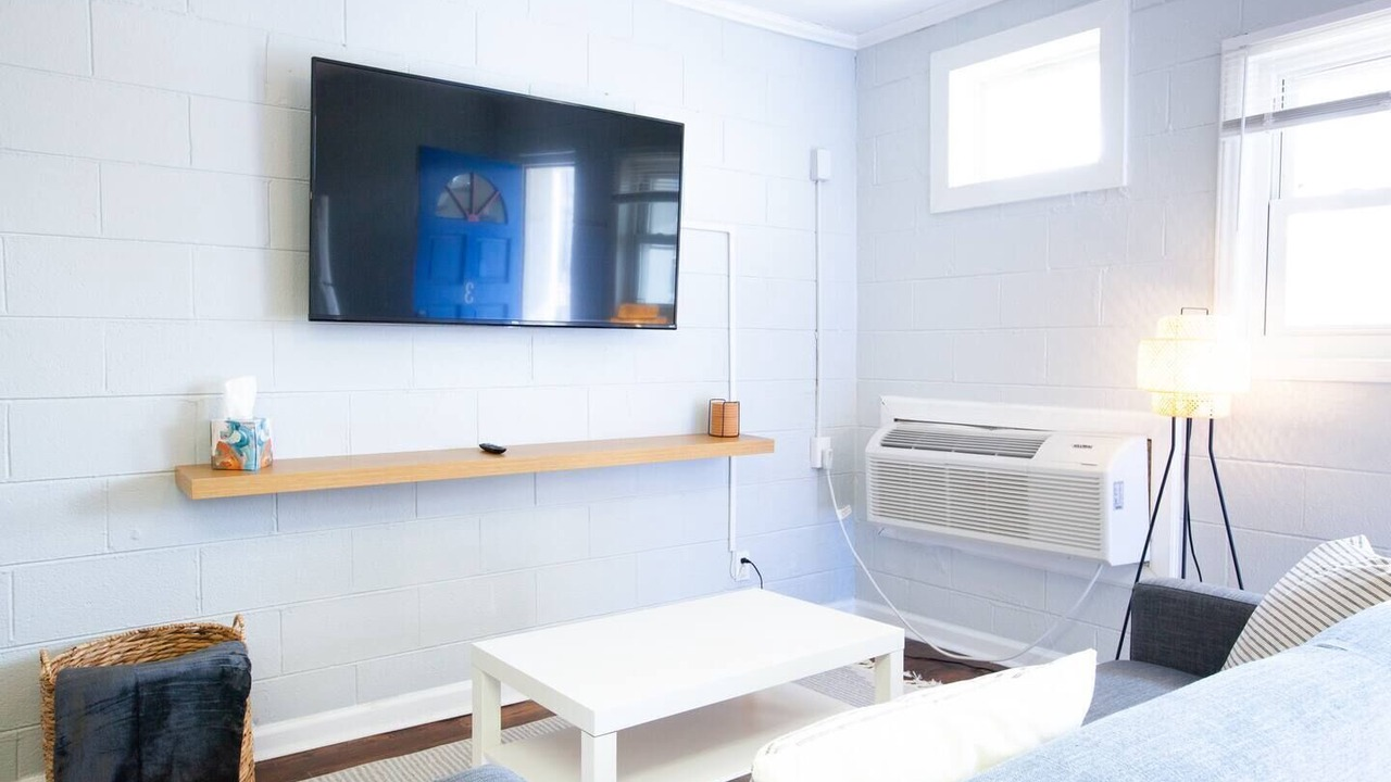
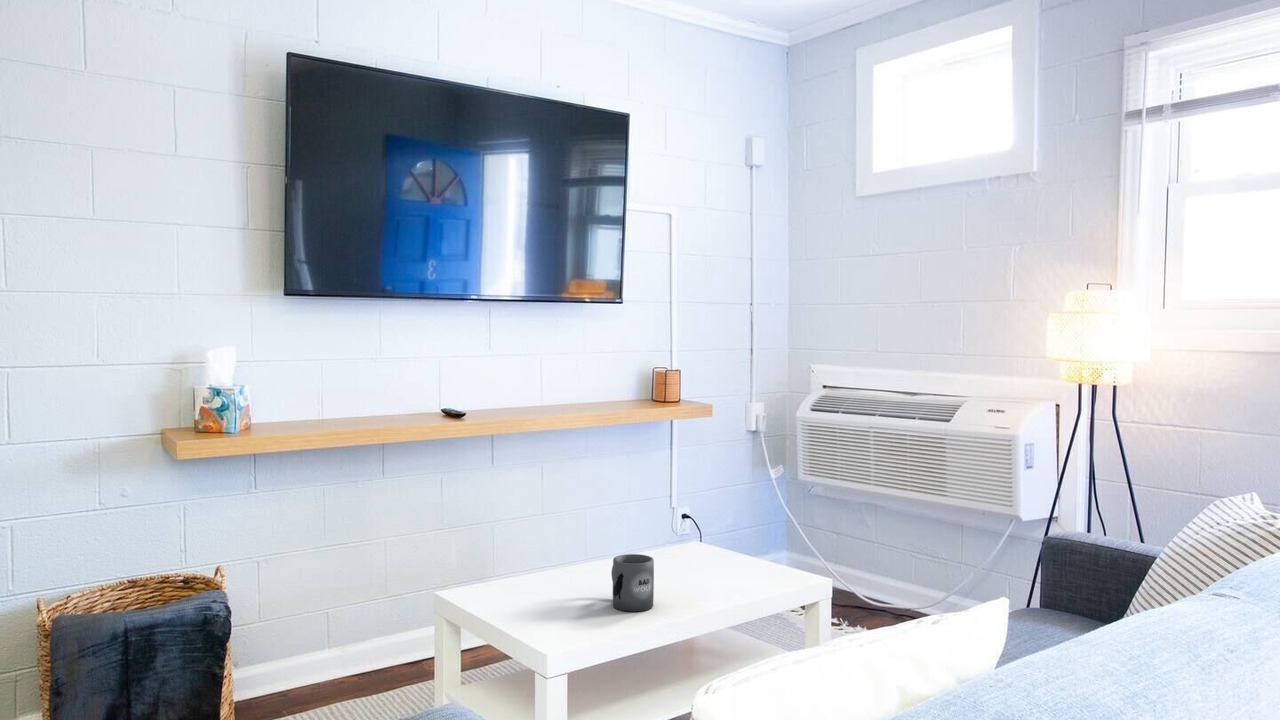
+ mug (629, 580)
